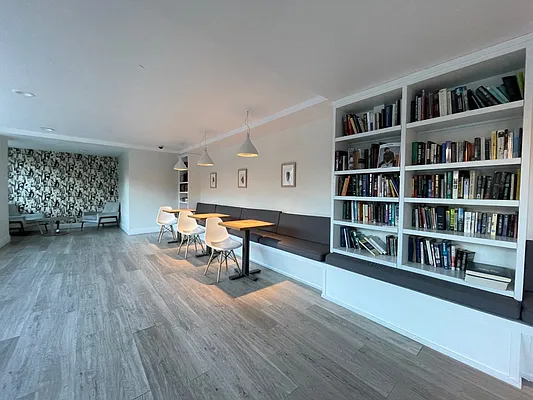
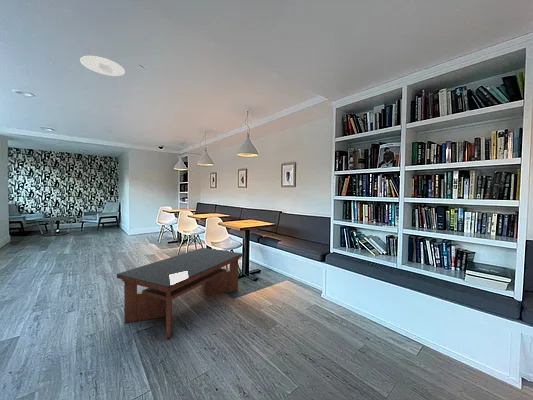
+ recessed light (103, 64)
+ coffee table (189, 283)
